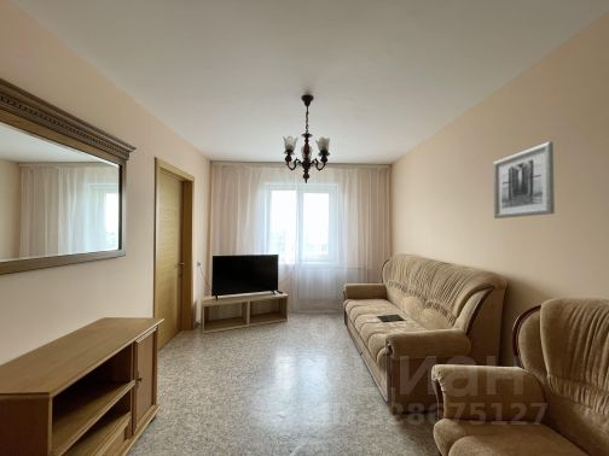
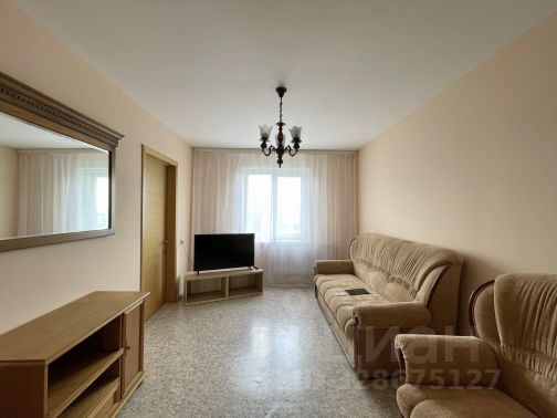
- wall art (520, 185)
